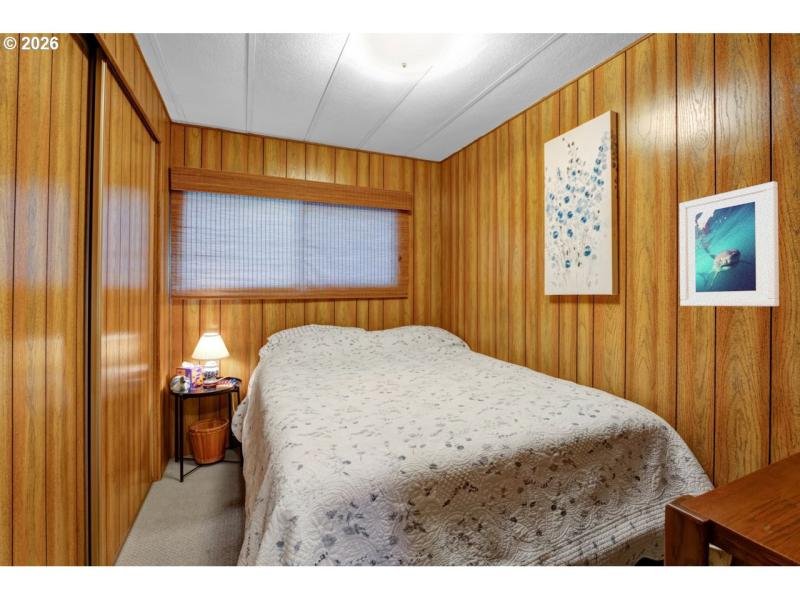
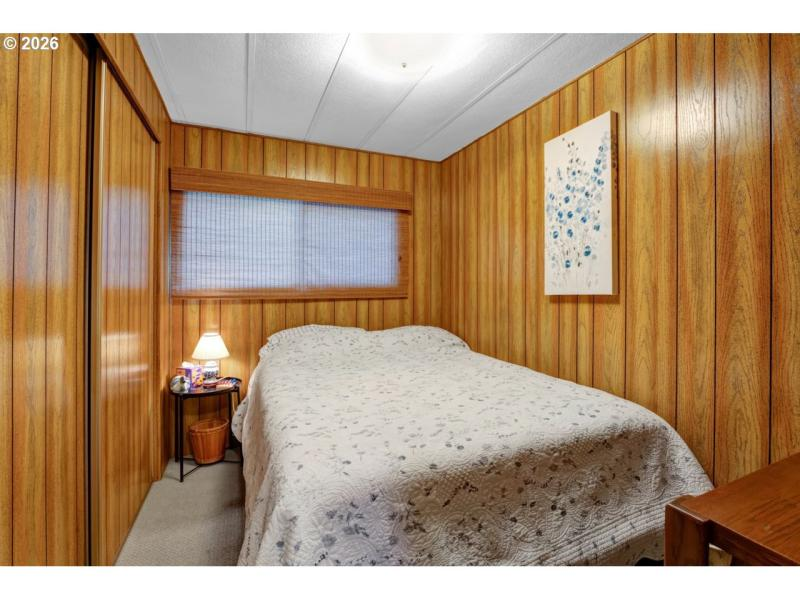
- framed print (724, 249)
